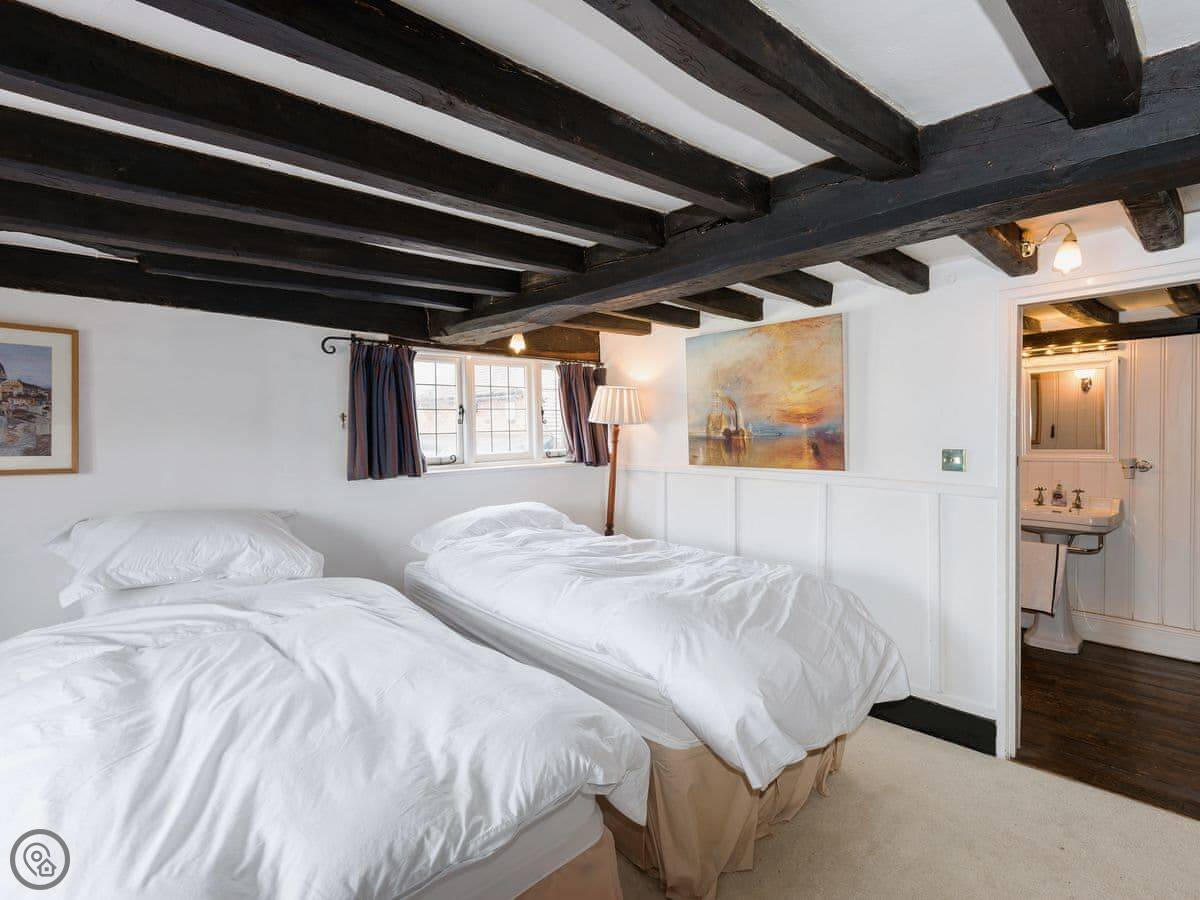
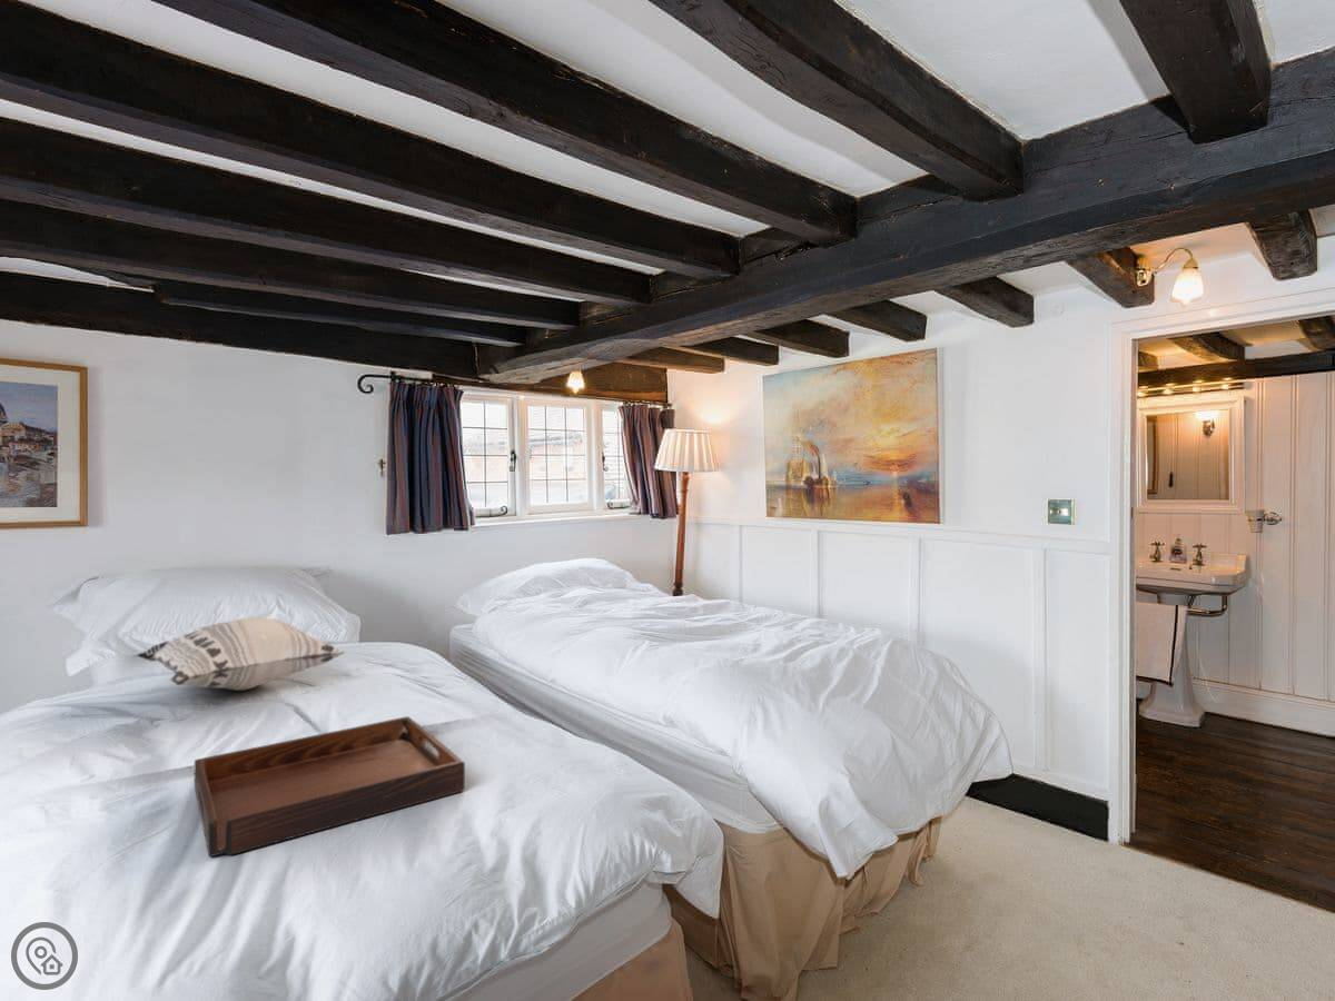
+ serving tray (328, 774)
+ decorative pillow (241, 653)
